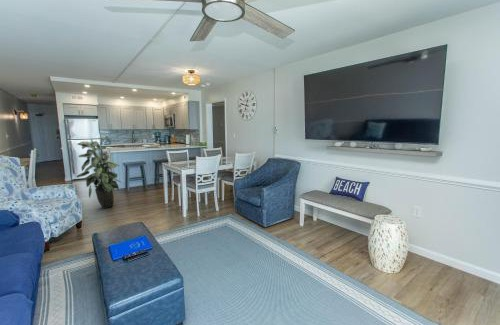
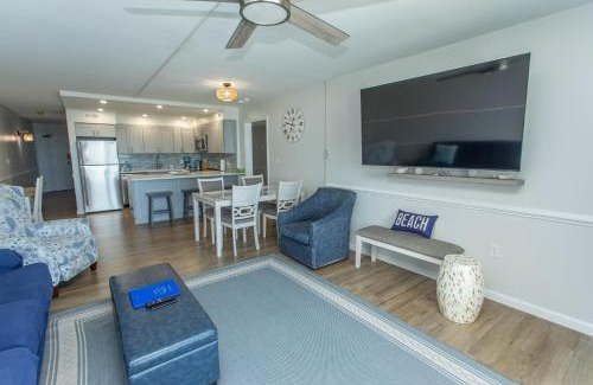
- indoor plant (101, 173)
